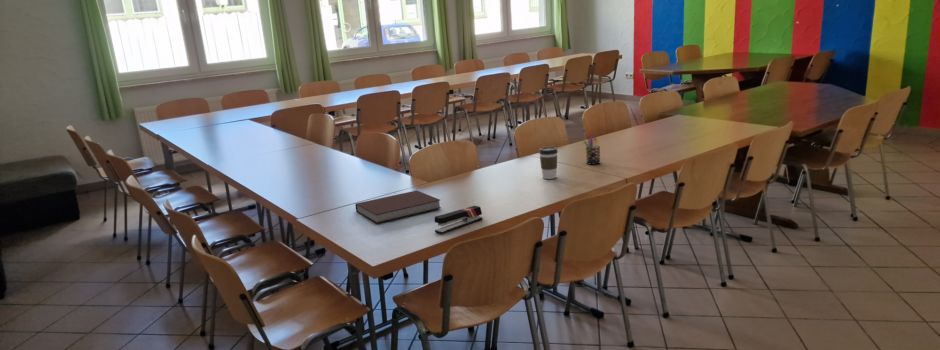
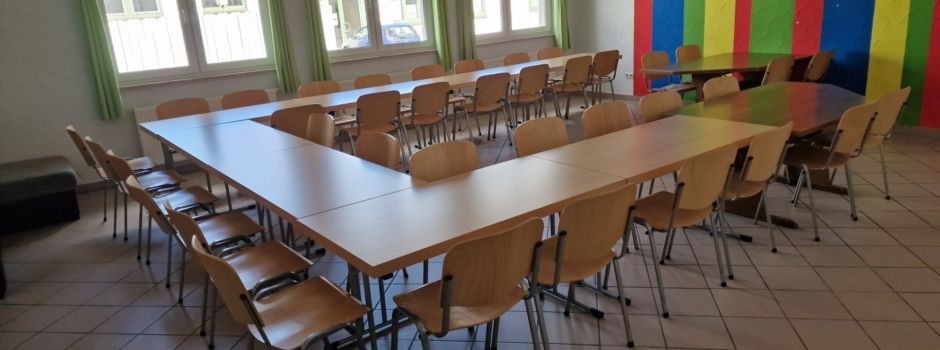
- coffee cup (548, 163)
- notebook (398, 205)
- pen holder (591, 149)
- stapler (458, 217)
